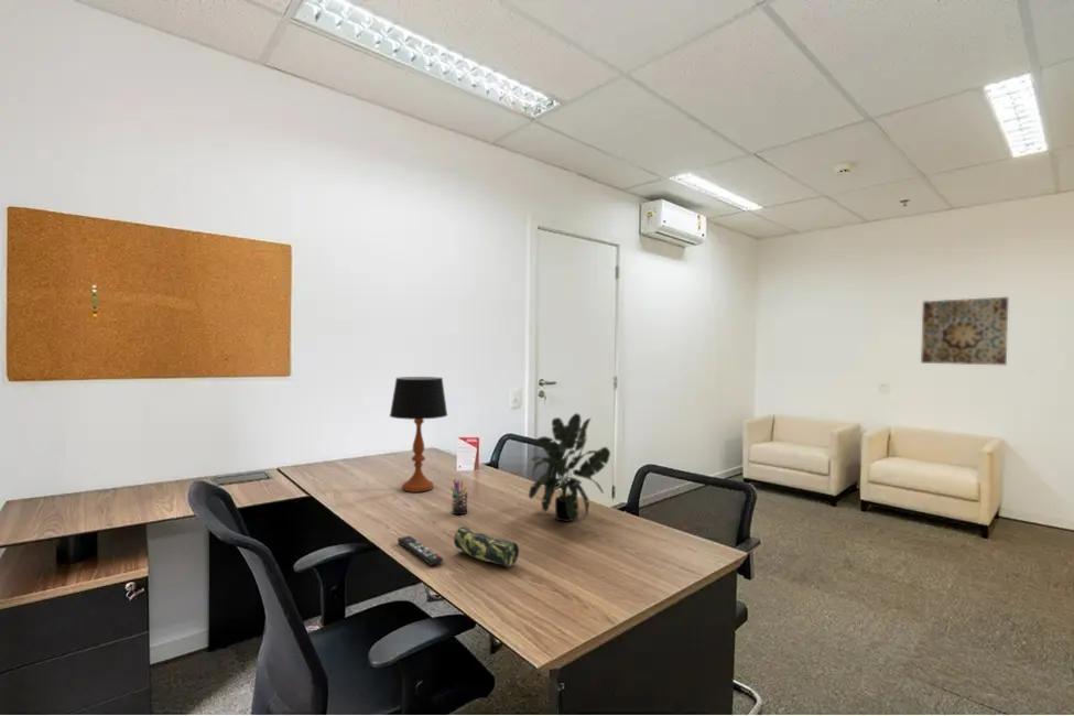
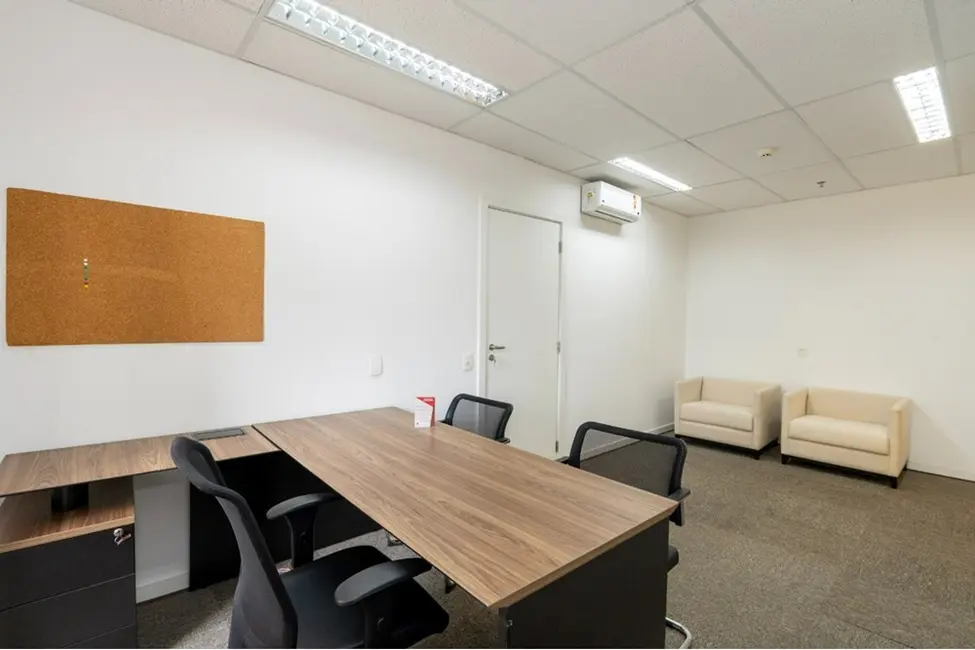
- remote control (419, 549)
- pen holder (457, 496)
- potted plant (560, 466)
- pencil case (484, 545)
- table lamp (419, 433)
- wall art (962, 332)
